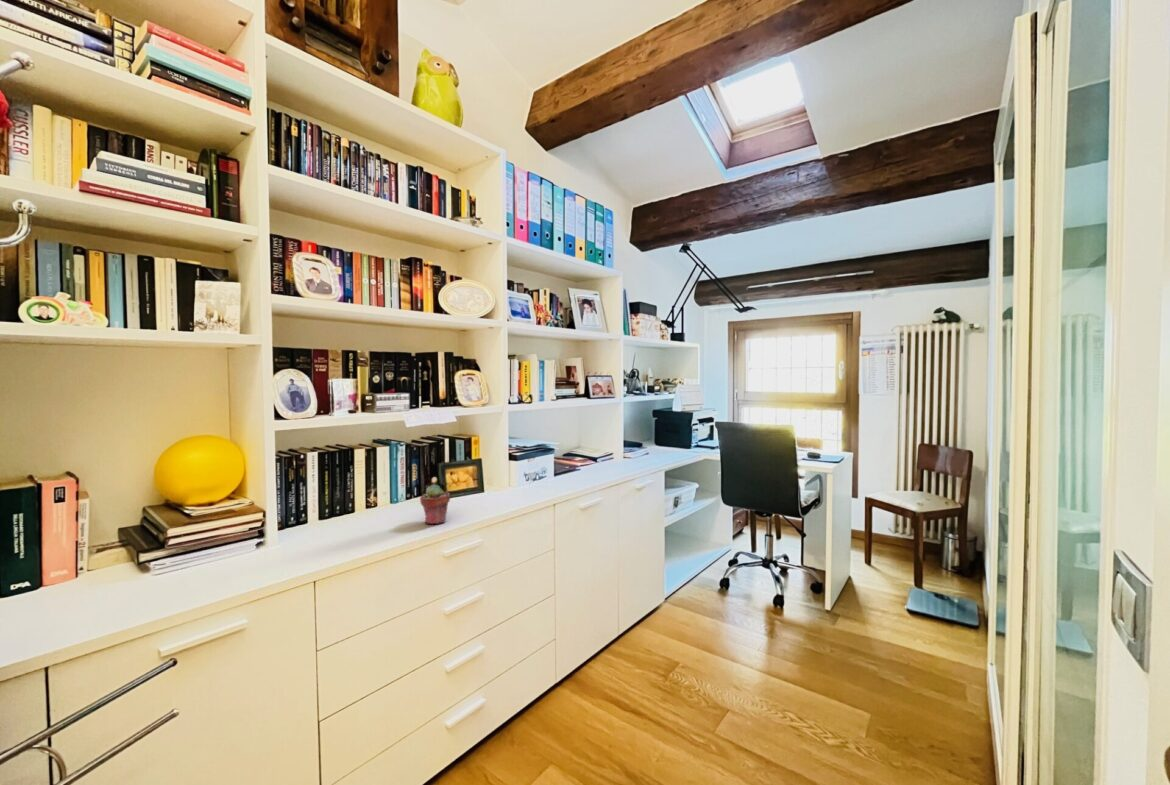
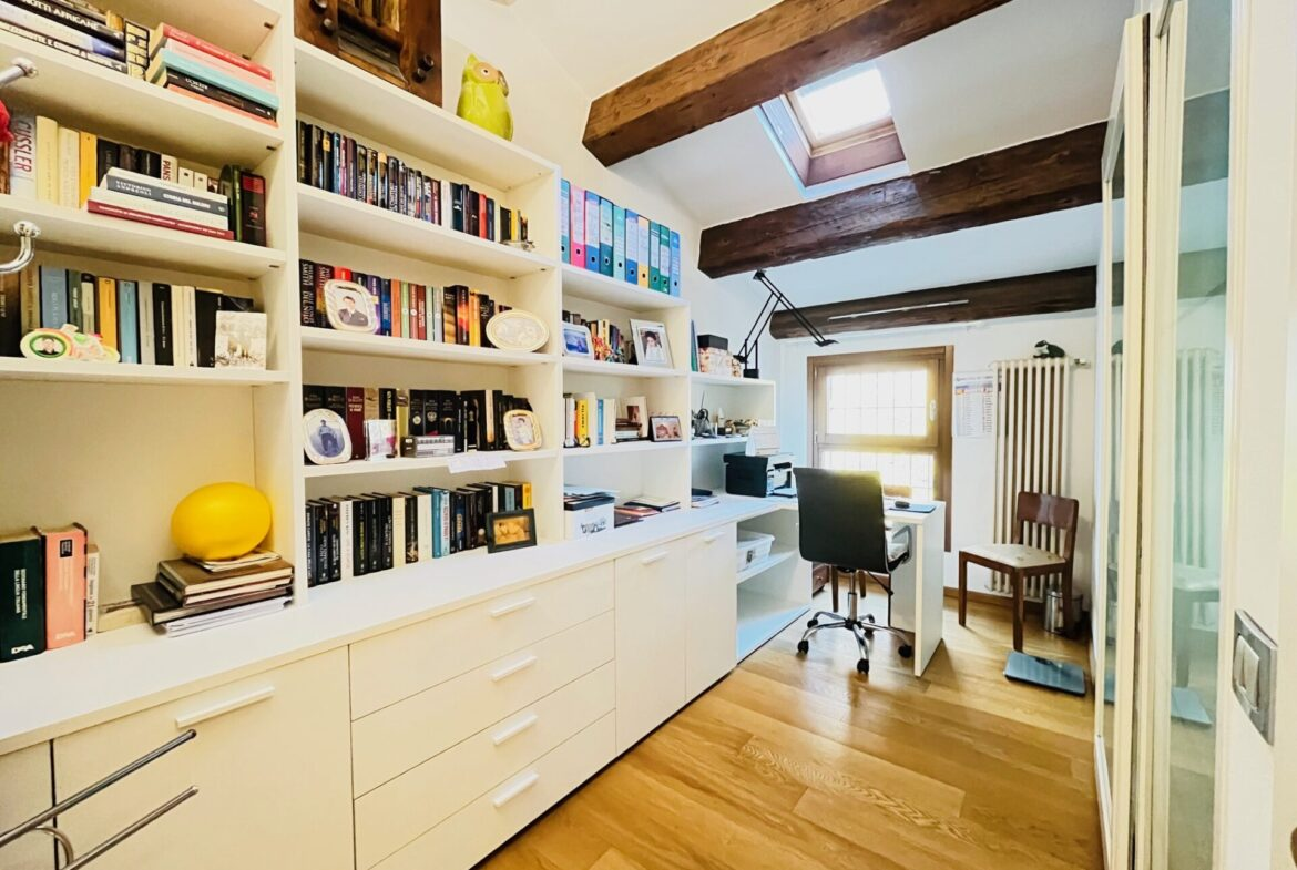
- potted succulent (435, 502)
